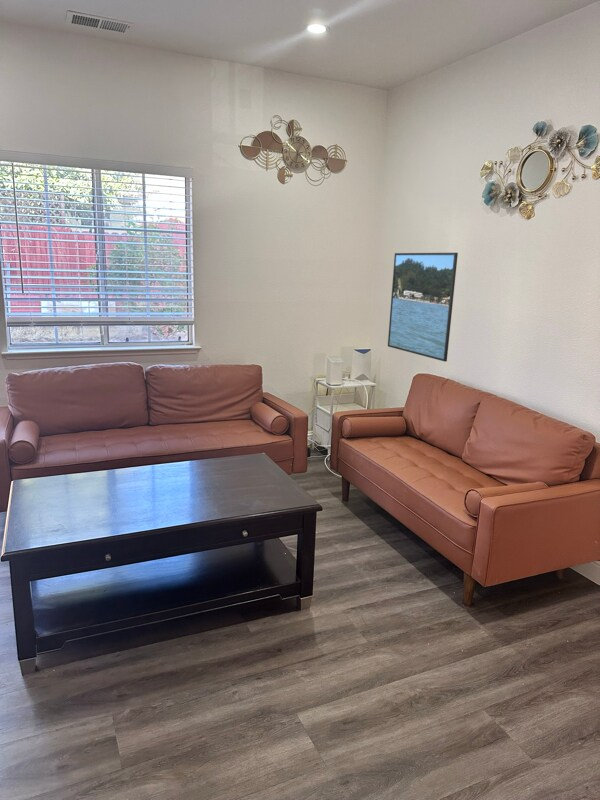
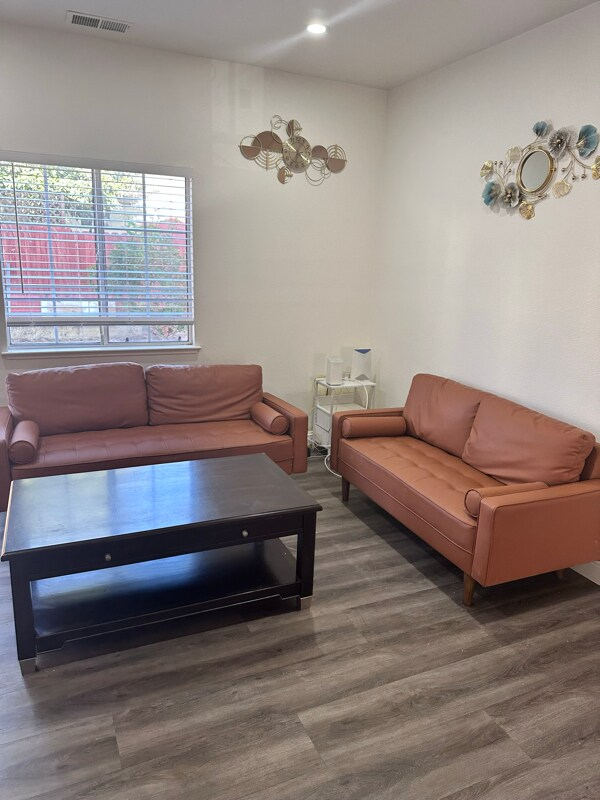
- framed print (419, 304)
